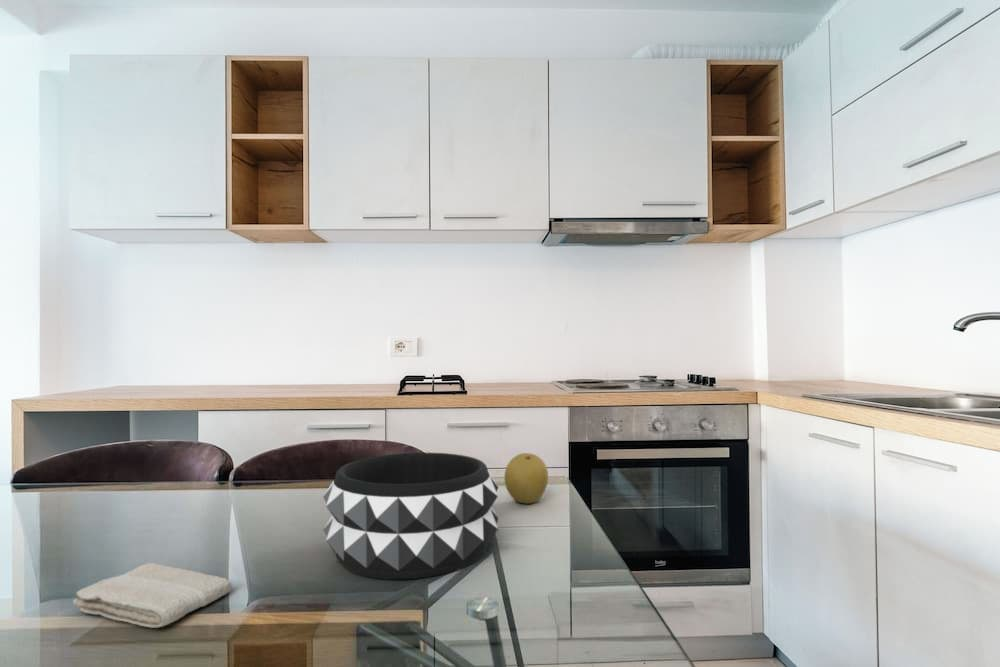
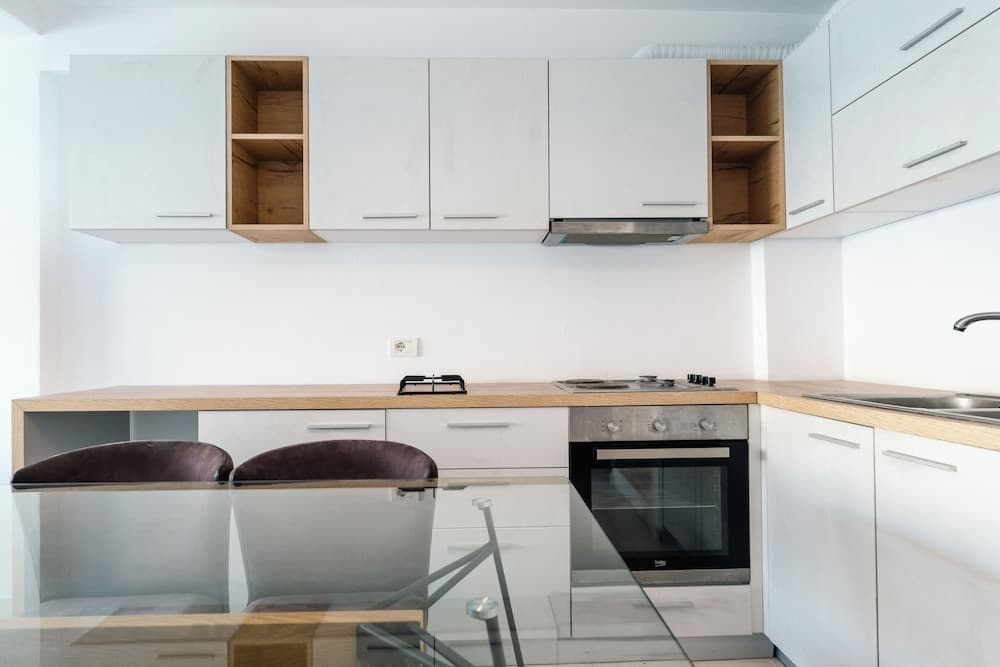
- washcloth (153, 591)
- decorative bowl (413, 507)
- fruit (526, 478)
